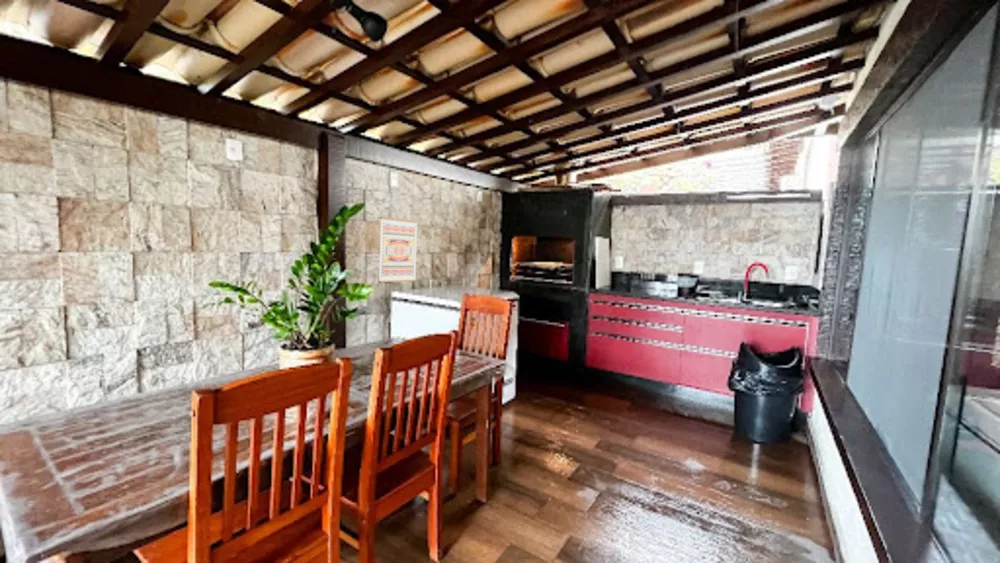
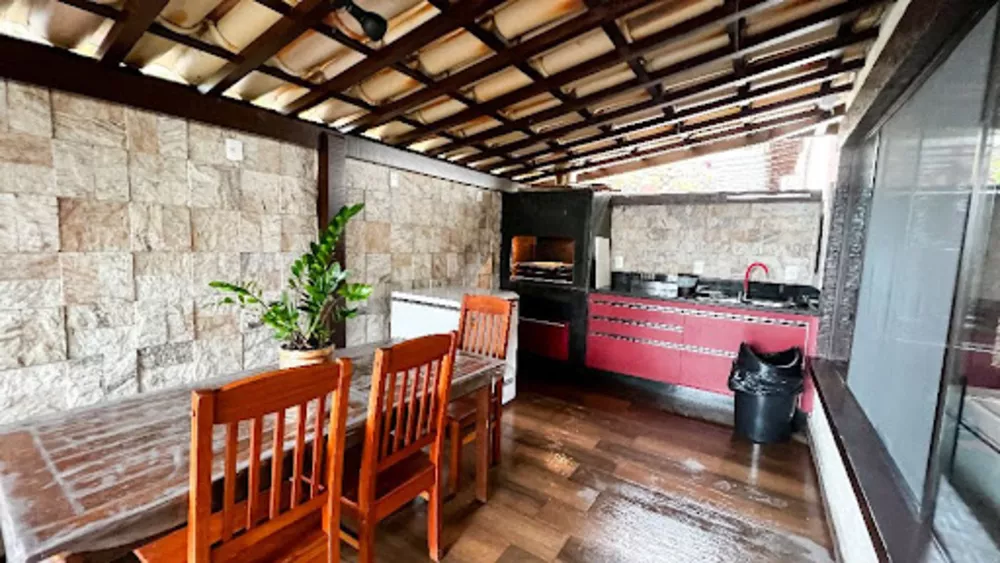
- wall art (398, 250)
